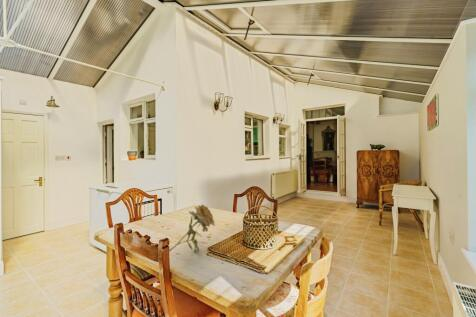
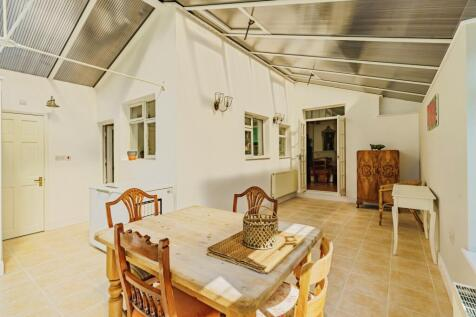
- flower (190, 232)
